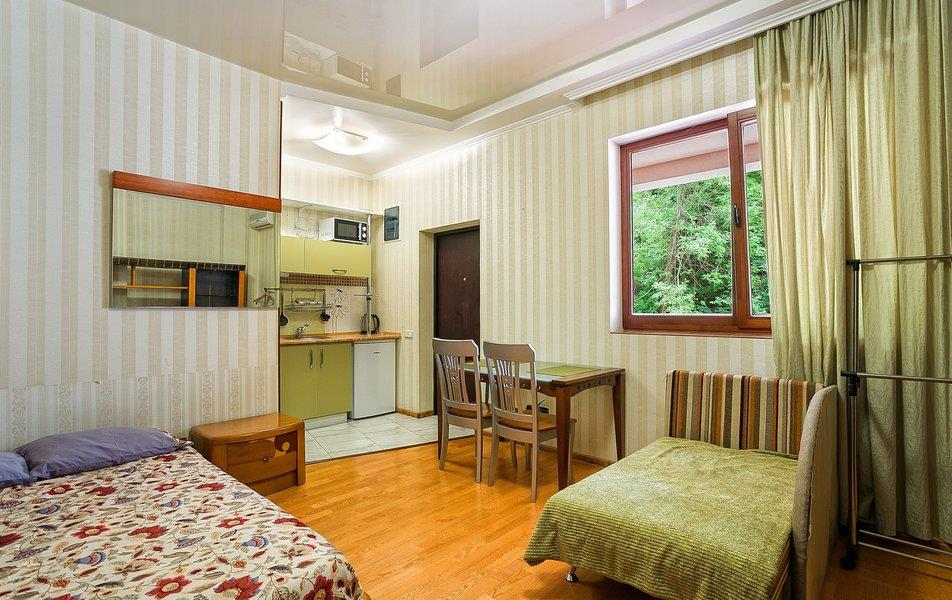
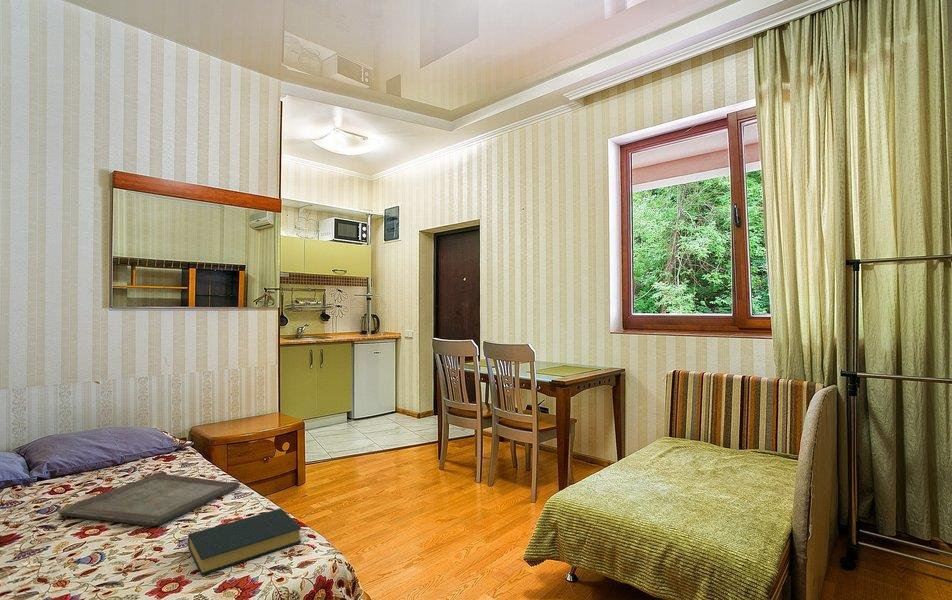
+ serving tray (155, 497)
+ hardback book (245, 537)
